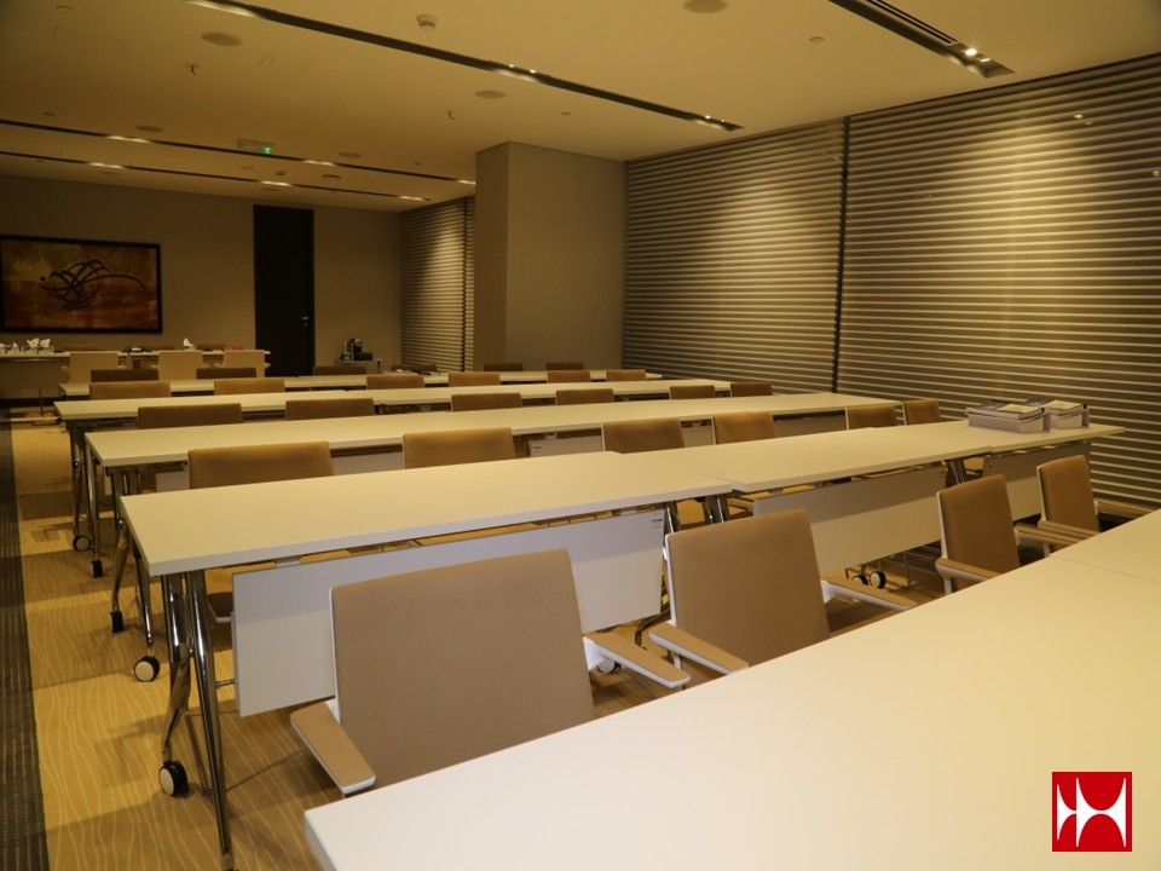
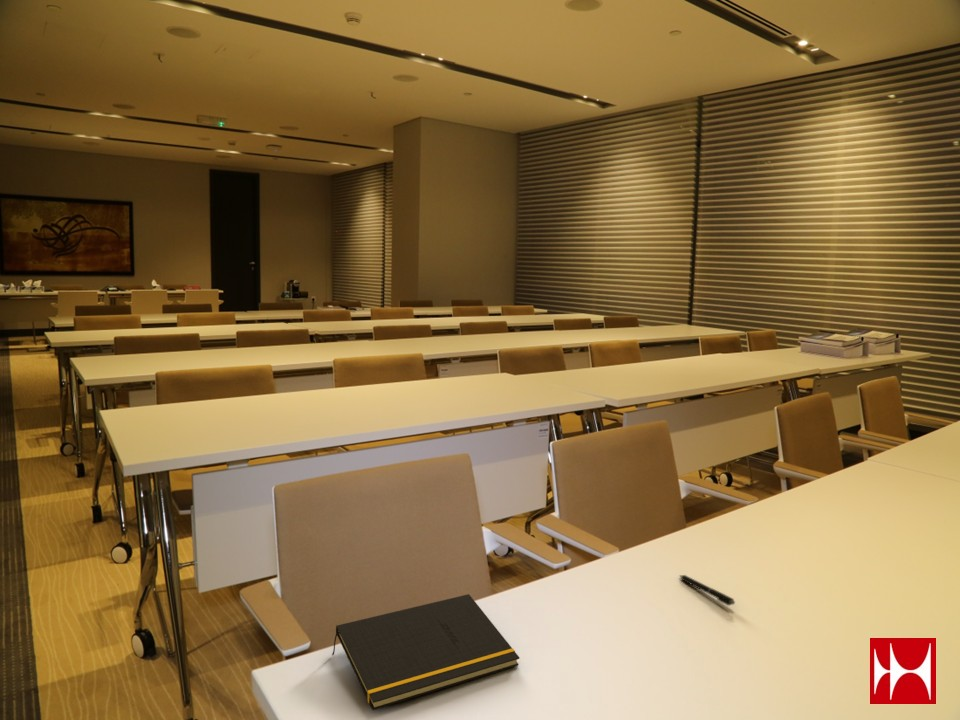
+ pen (704, 588)
+ notepad (426, 645)
